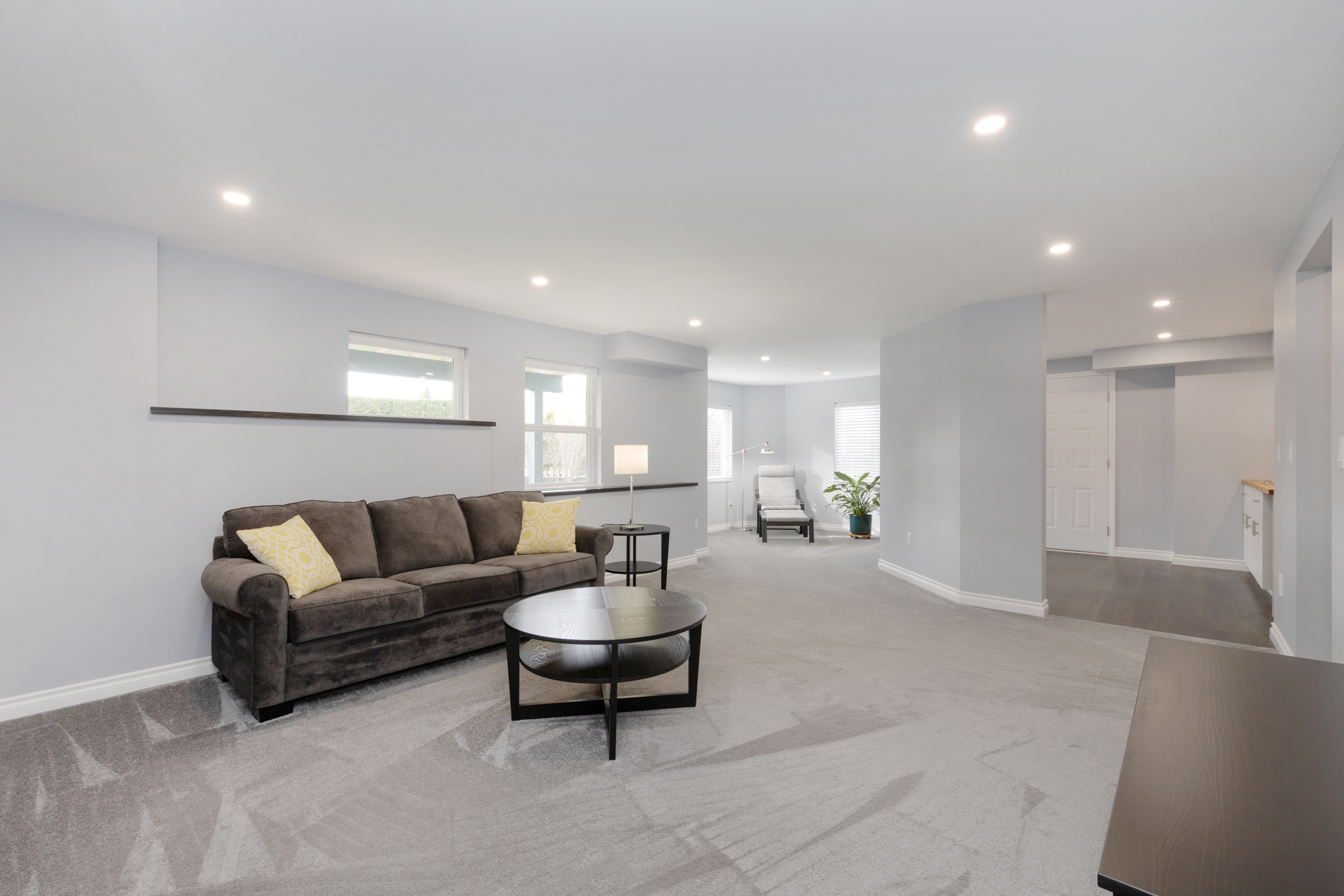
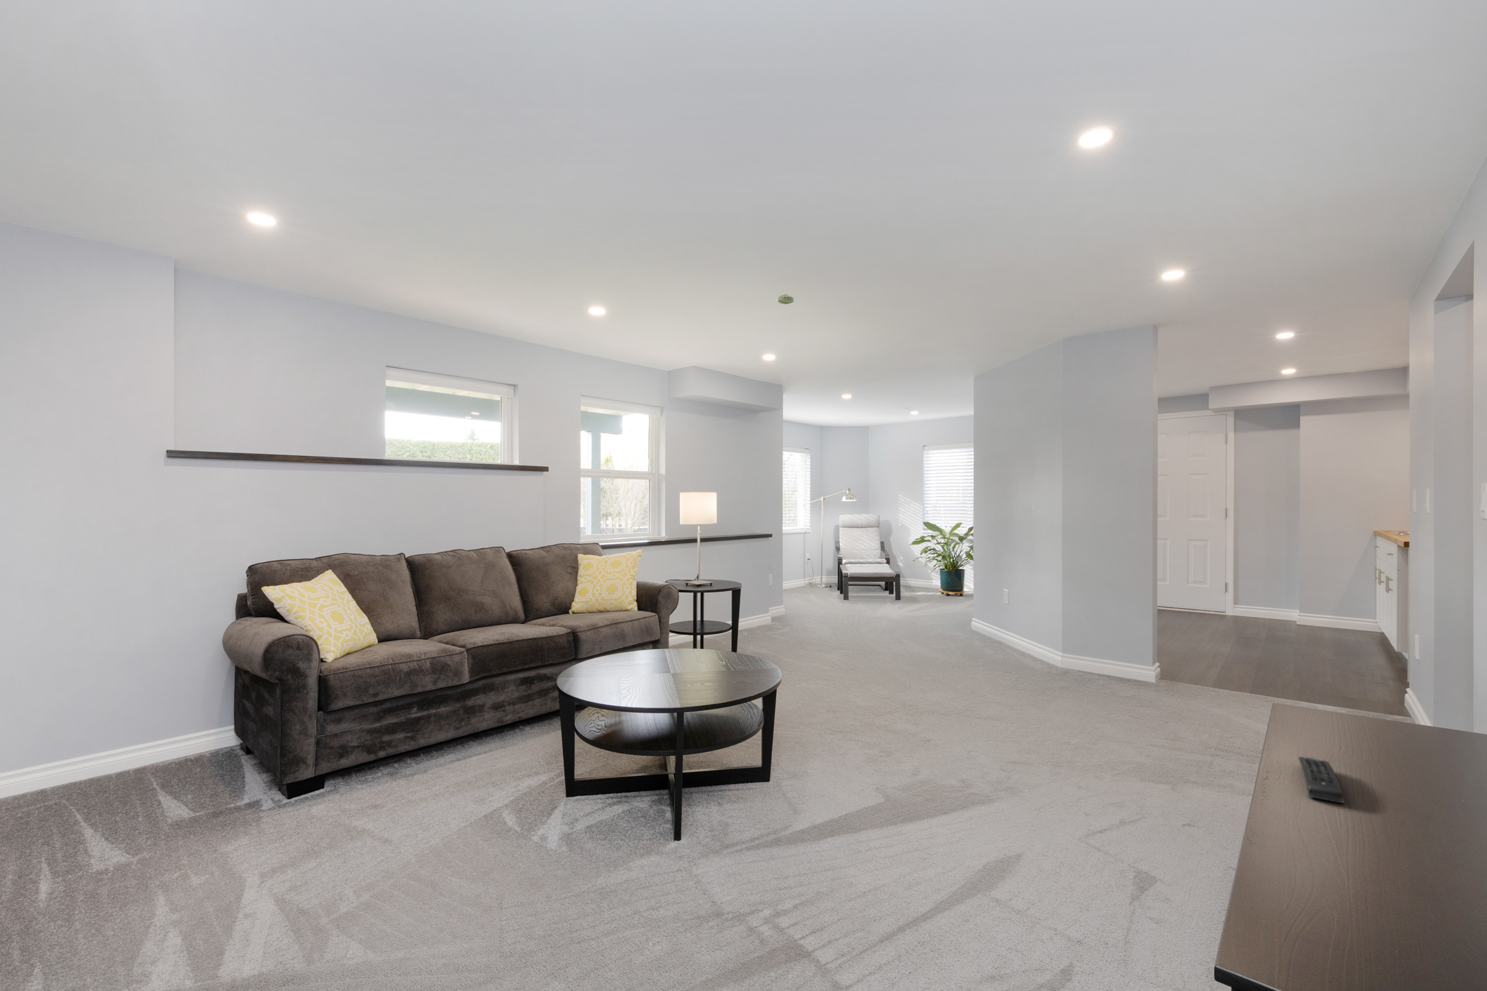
+ remote control (1318, 775)
+ smoke detector (786, 299)
